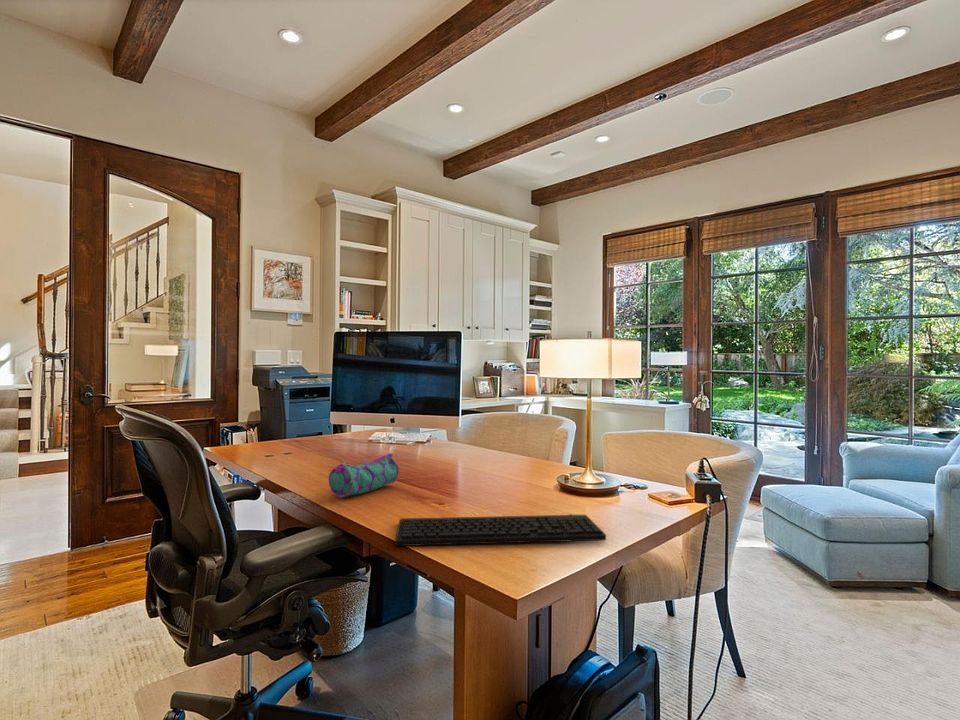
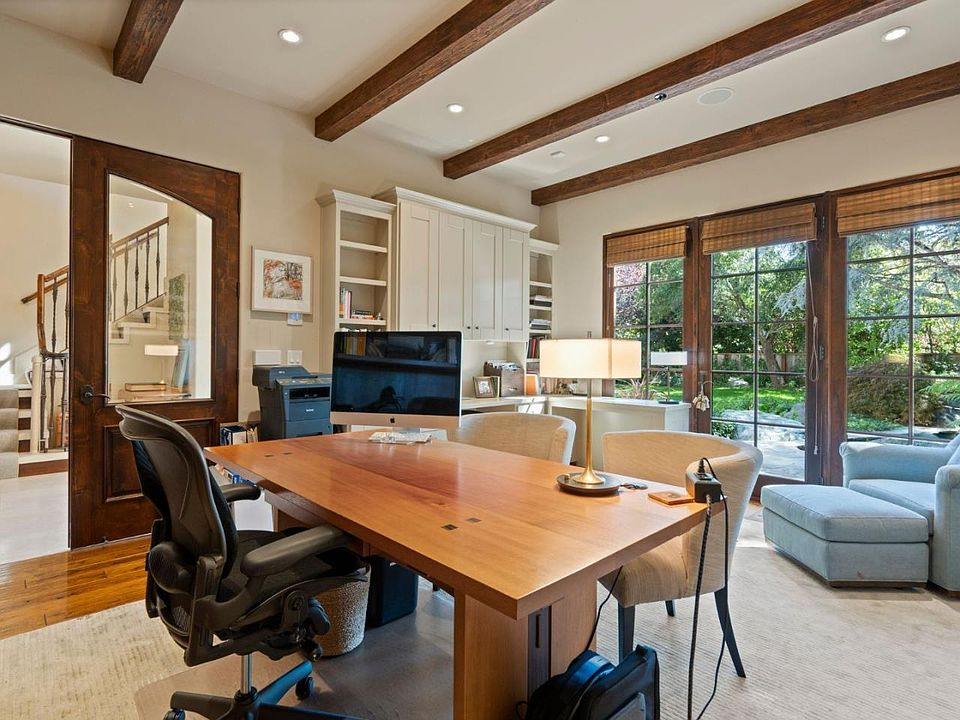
- keyboard (498, 527)
- pencil case (365, 474)
